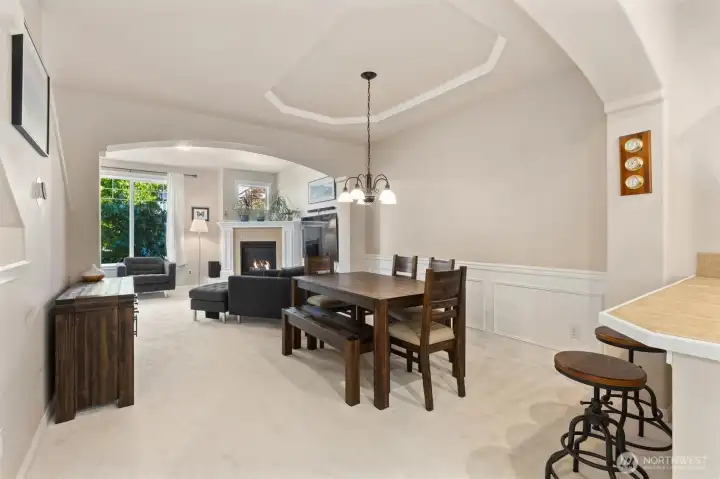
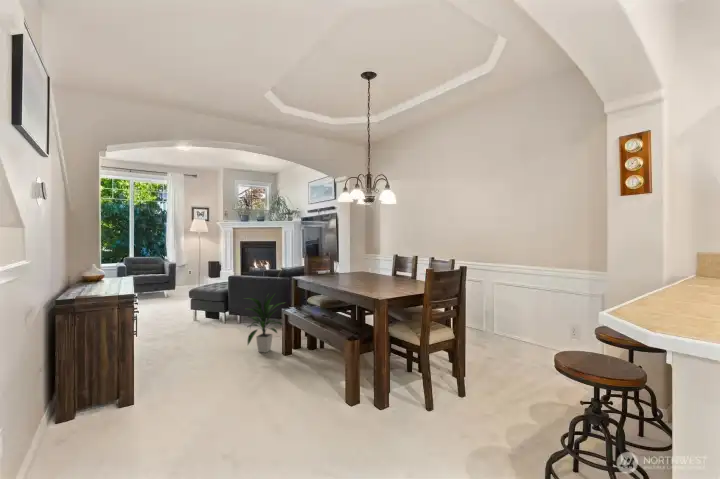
+ indoor plant (262, 321)
